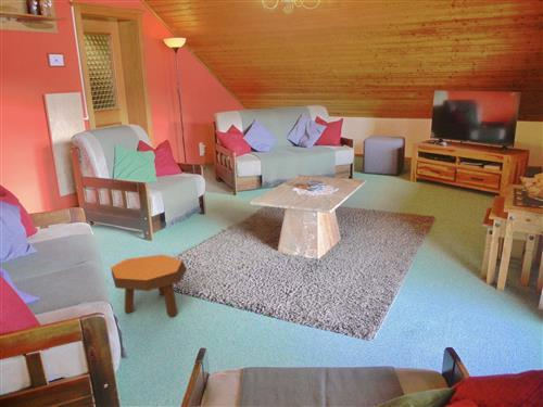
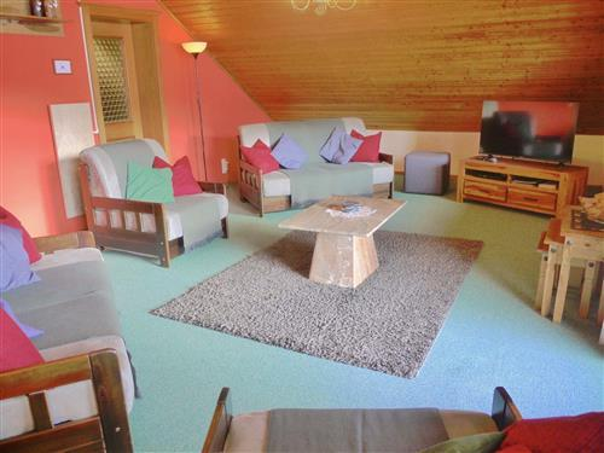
- footstool (148, 285)
